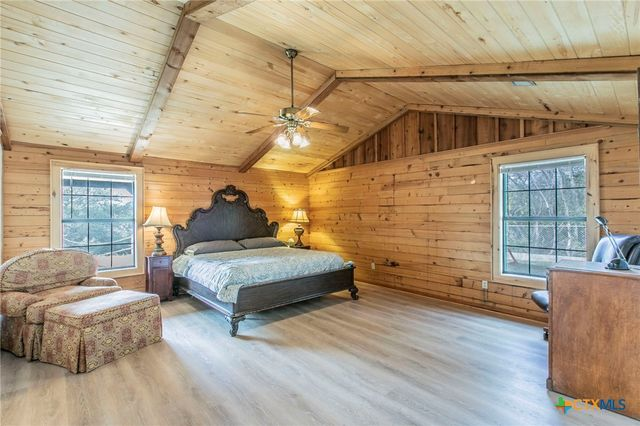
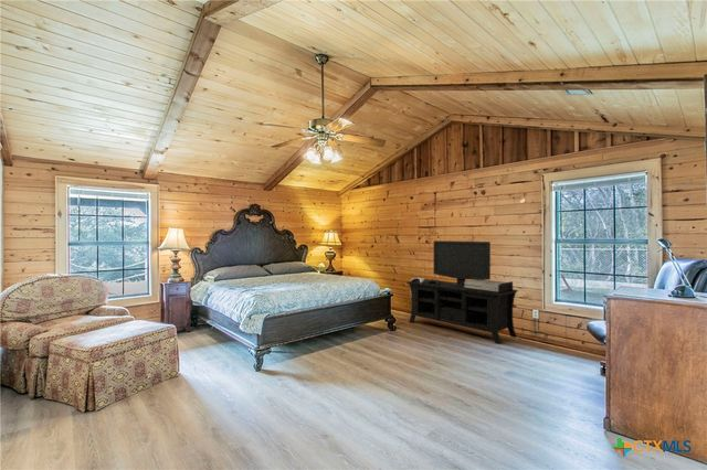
+ media console (457, 285)
